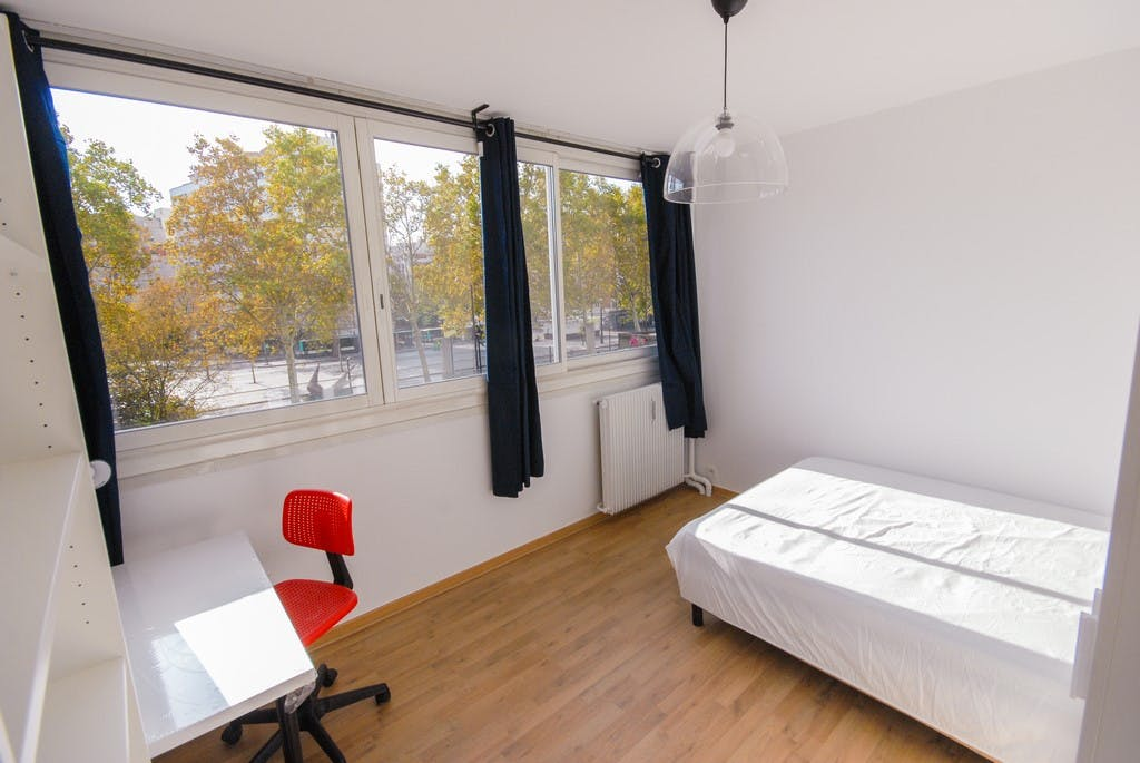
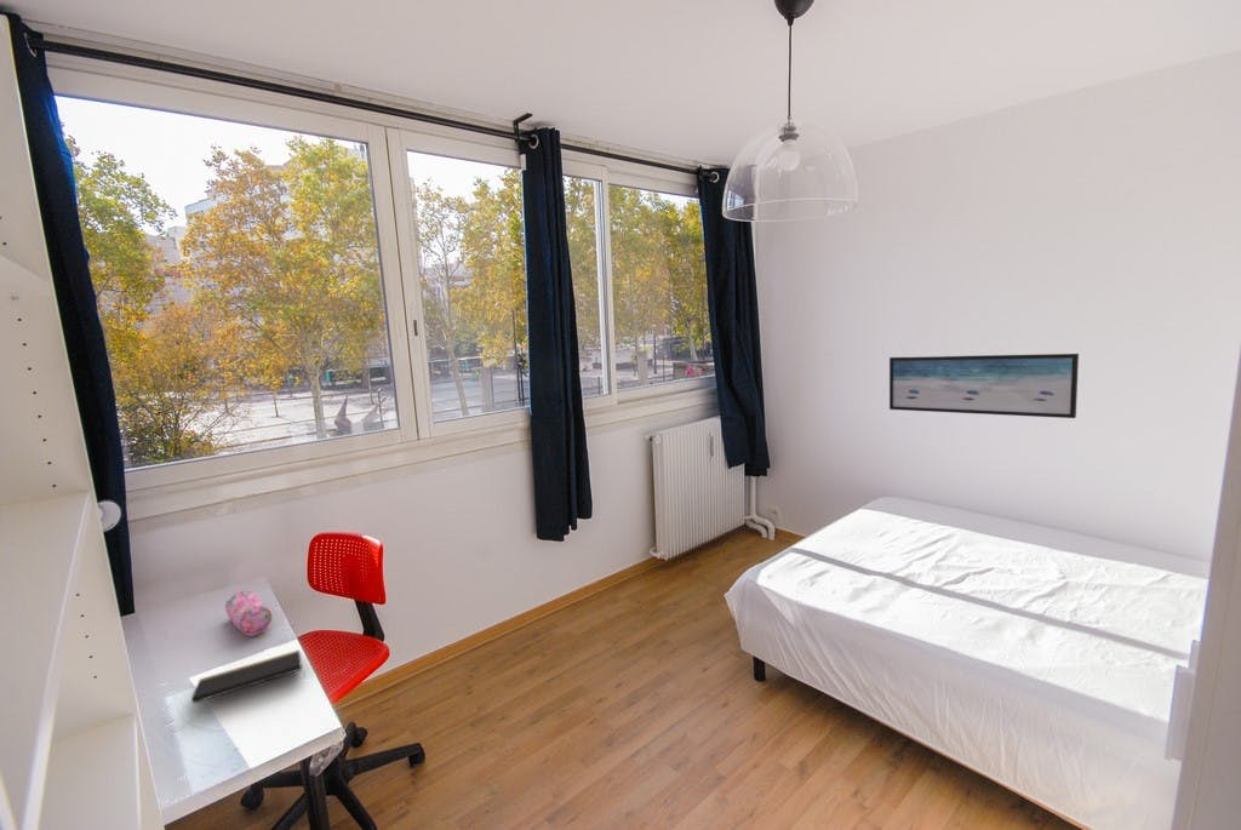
+ notepad (250, 674)
+ pencil case (247, 611)
+ wall art (973, 384)
